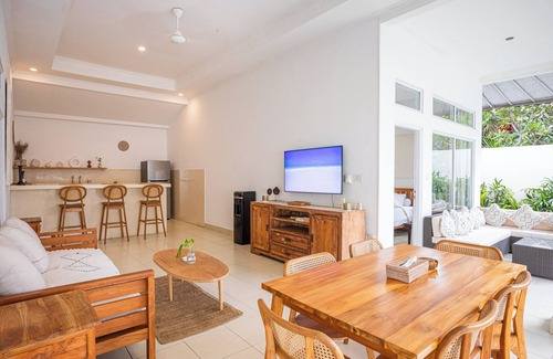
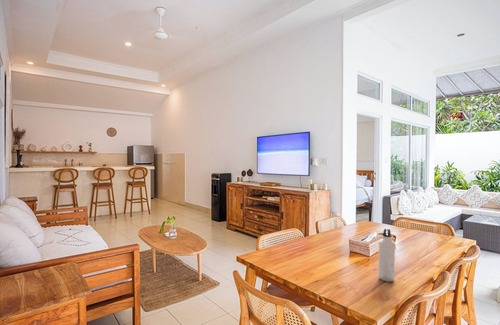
+ water bottle (386, 253)
